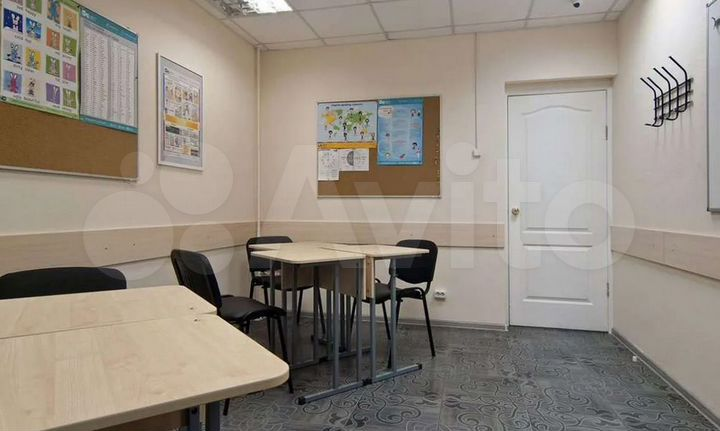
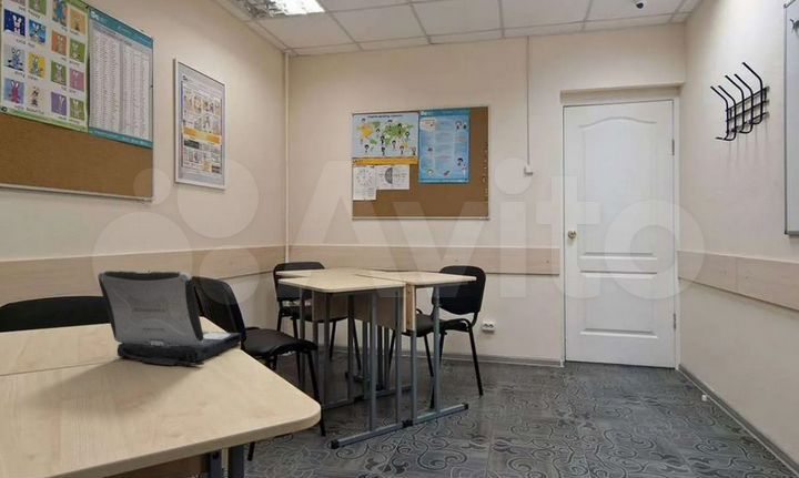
+ laptop (175, 311)
